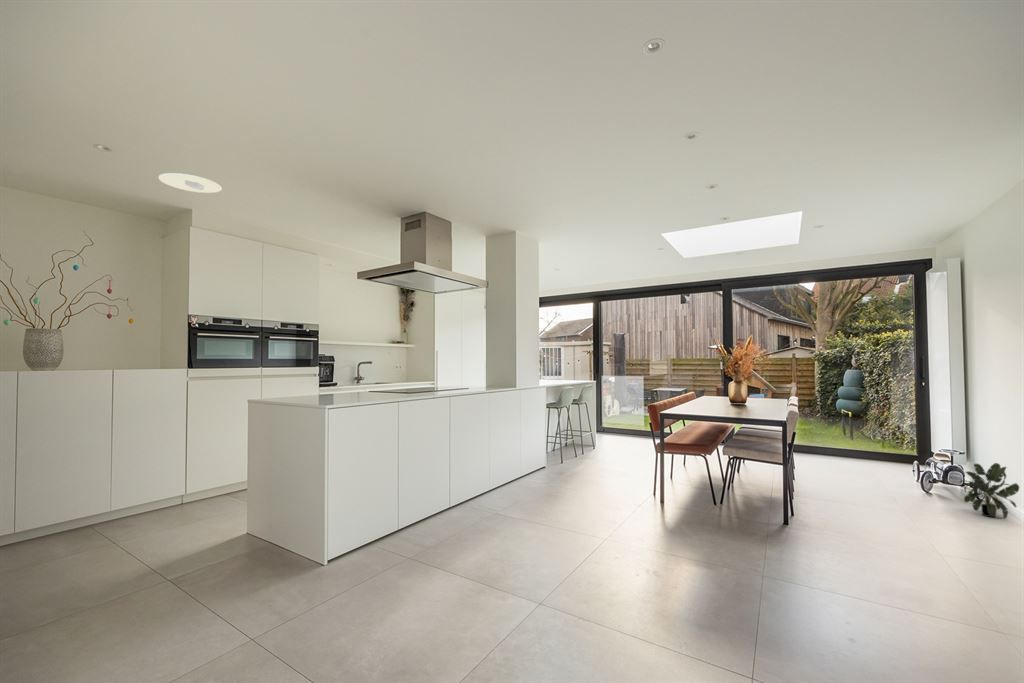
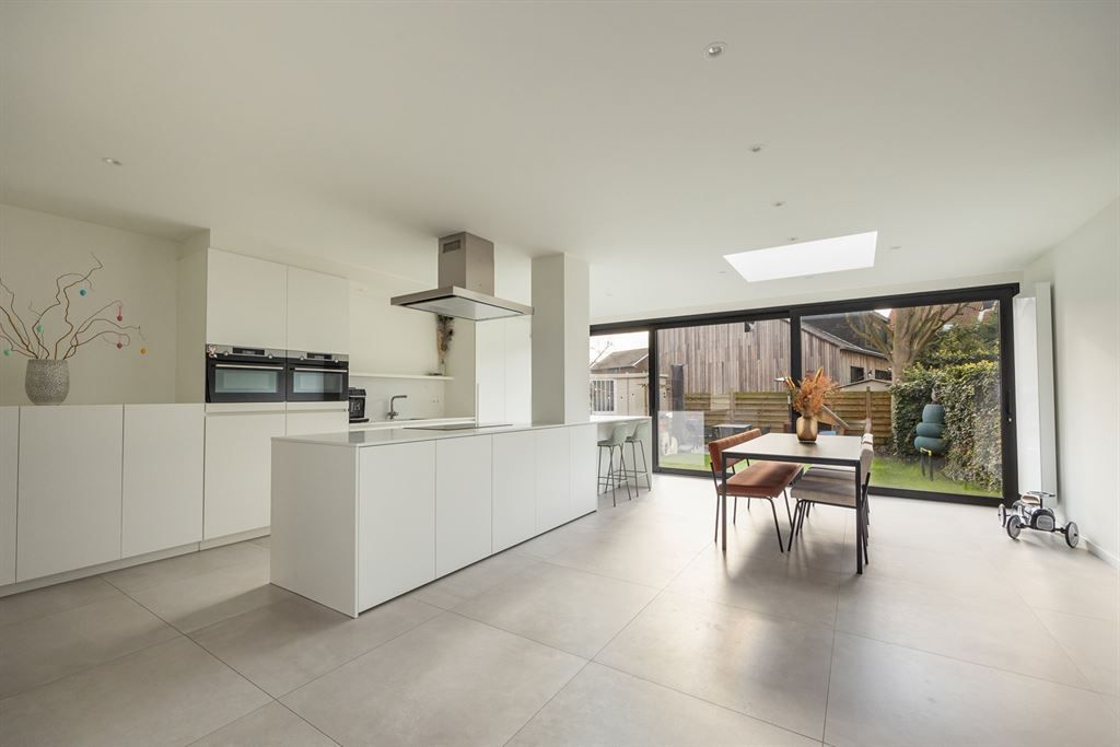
- potted plant (983, 488)
- recessed light (191, 181)
